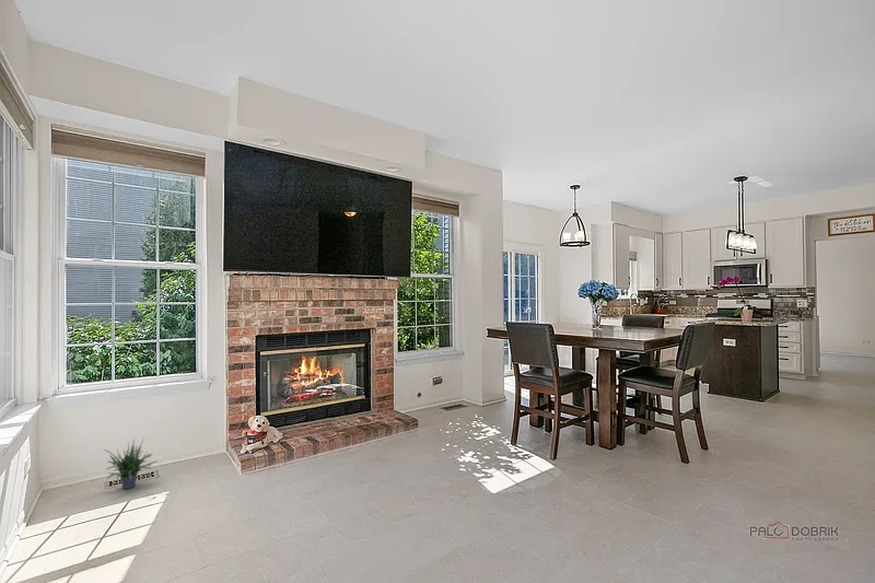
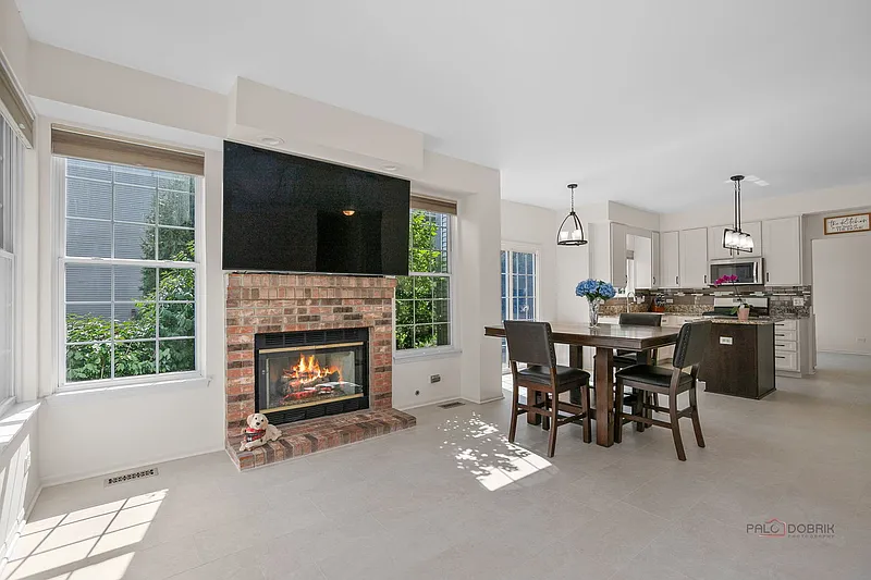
- potted plant (127, 462)
